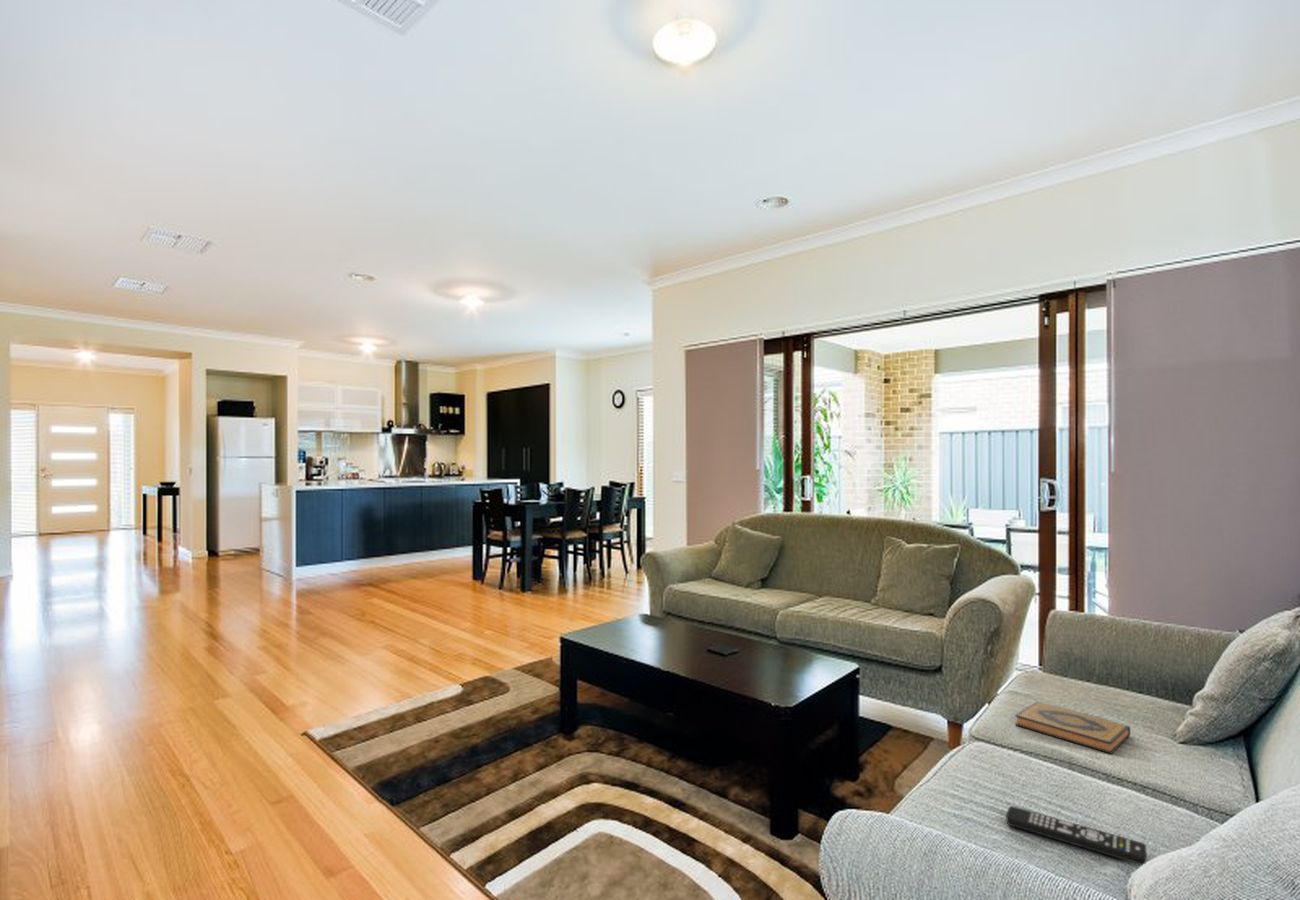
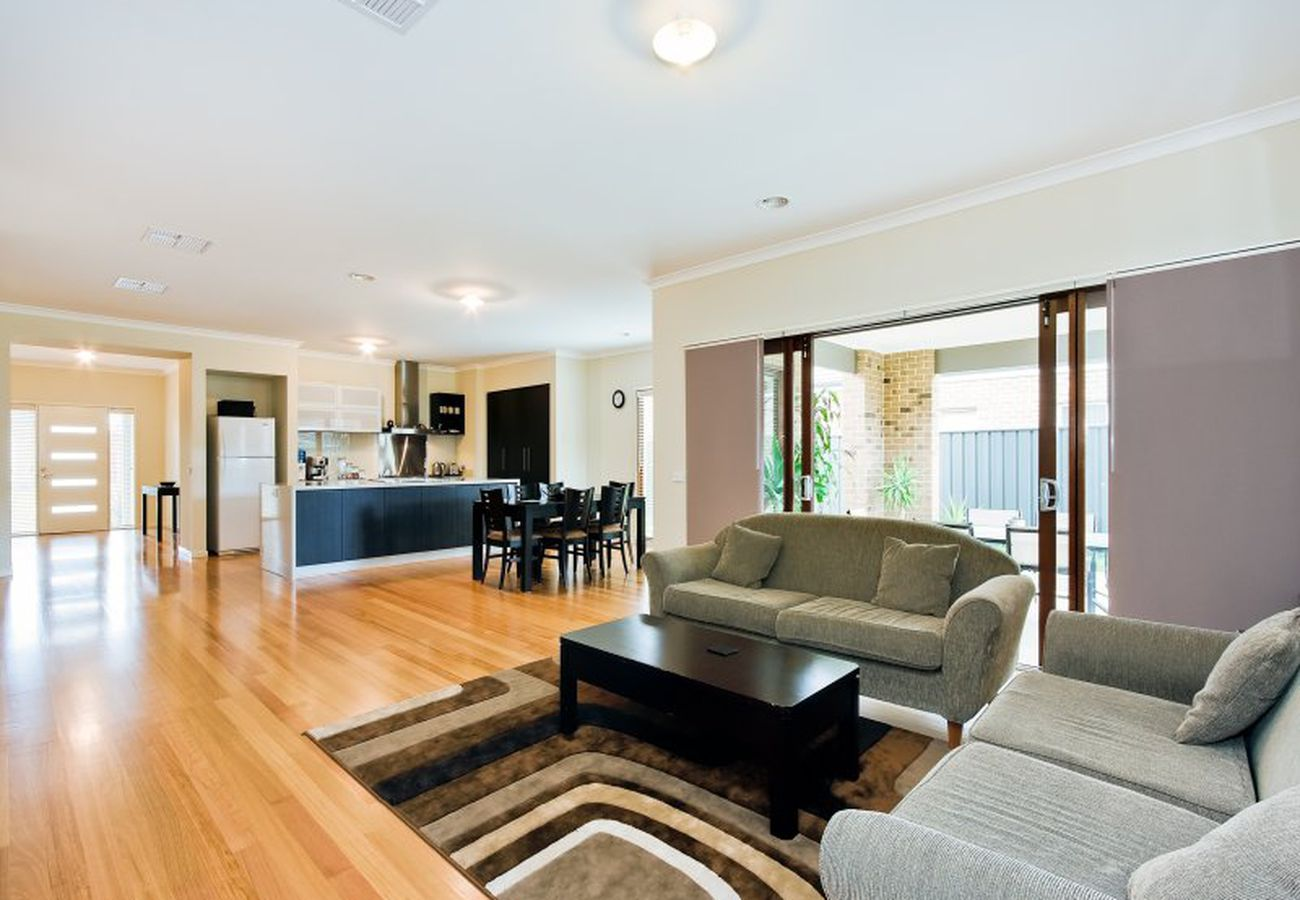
- hardback book (1071, 725)
- remote control (1073, 834)
